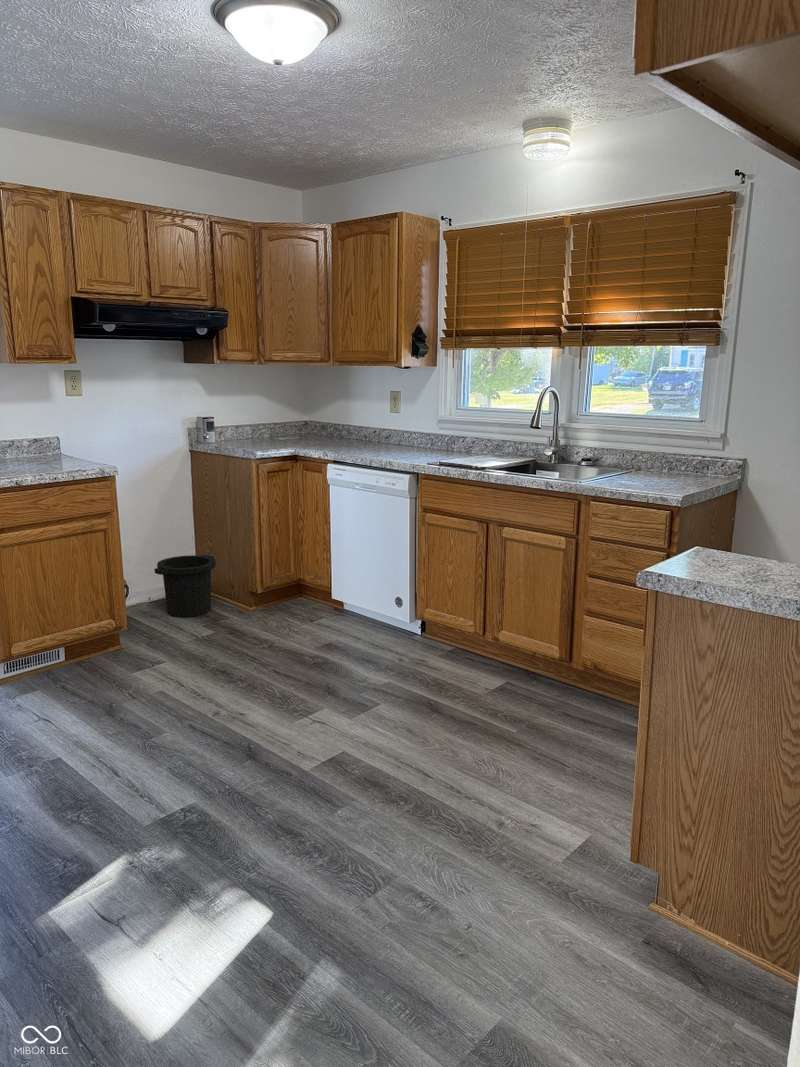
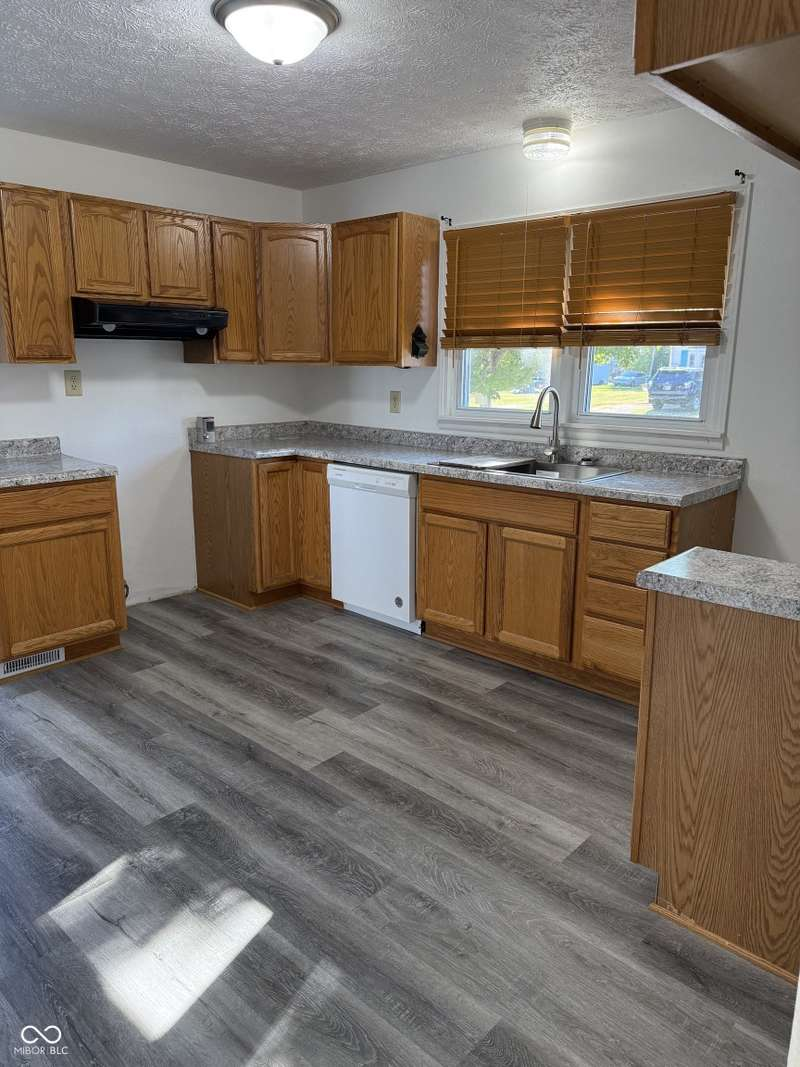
- trash can (188, 586)
